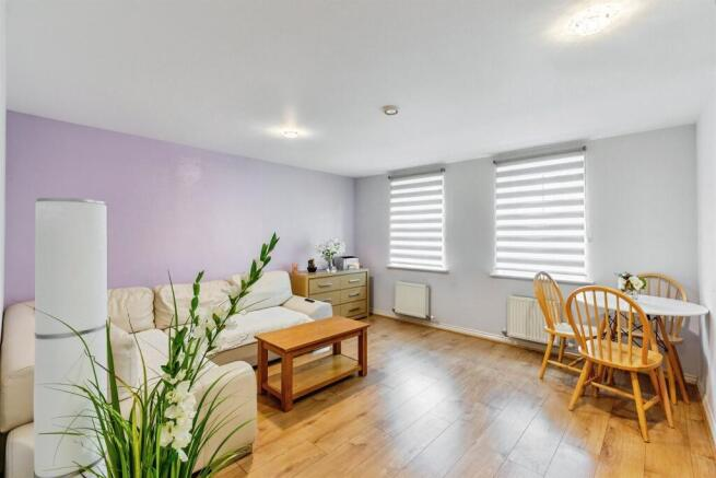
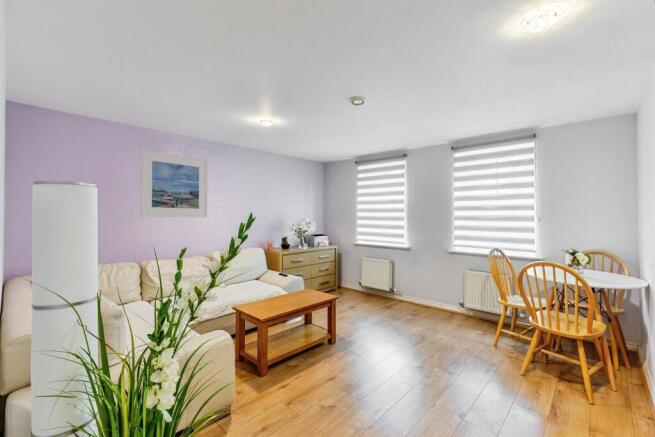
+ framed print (176, 186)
